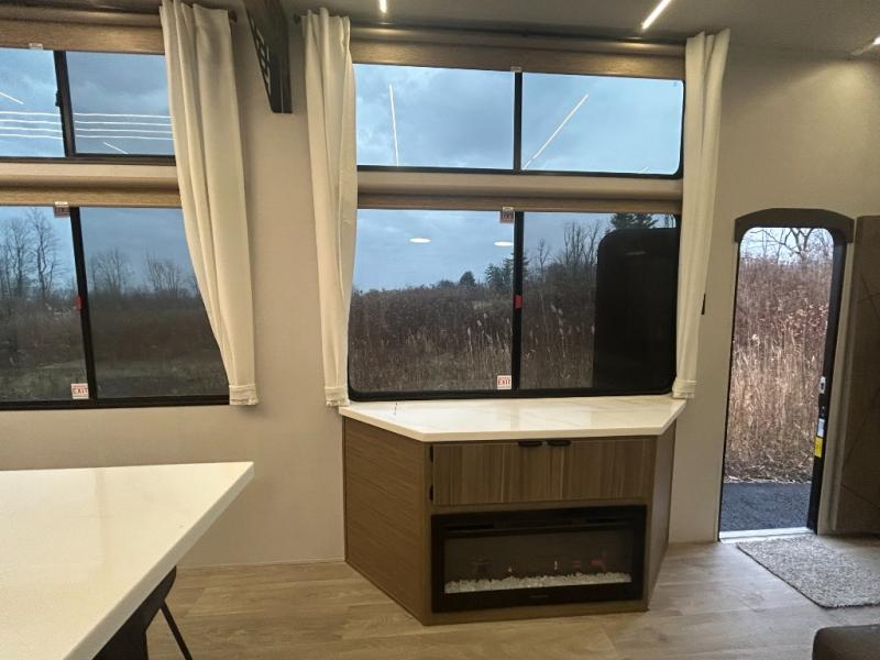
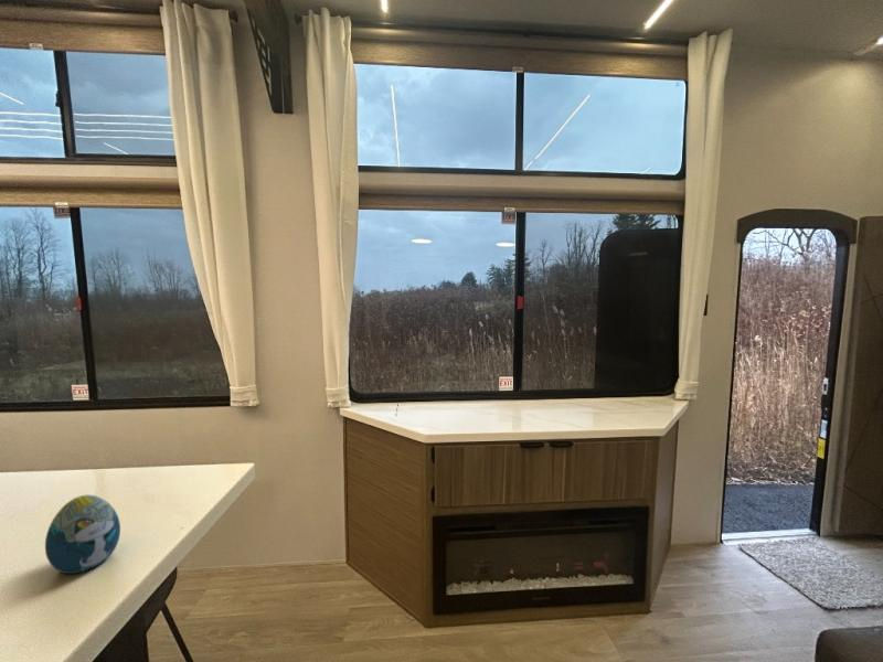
+ decorative egg (83, 528)
